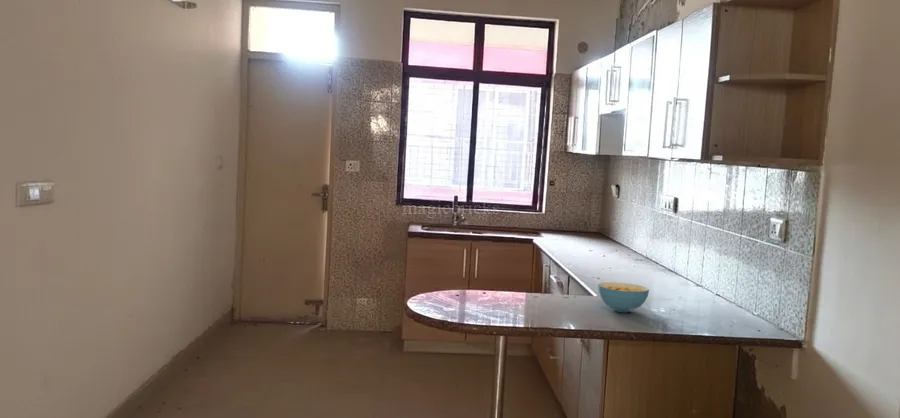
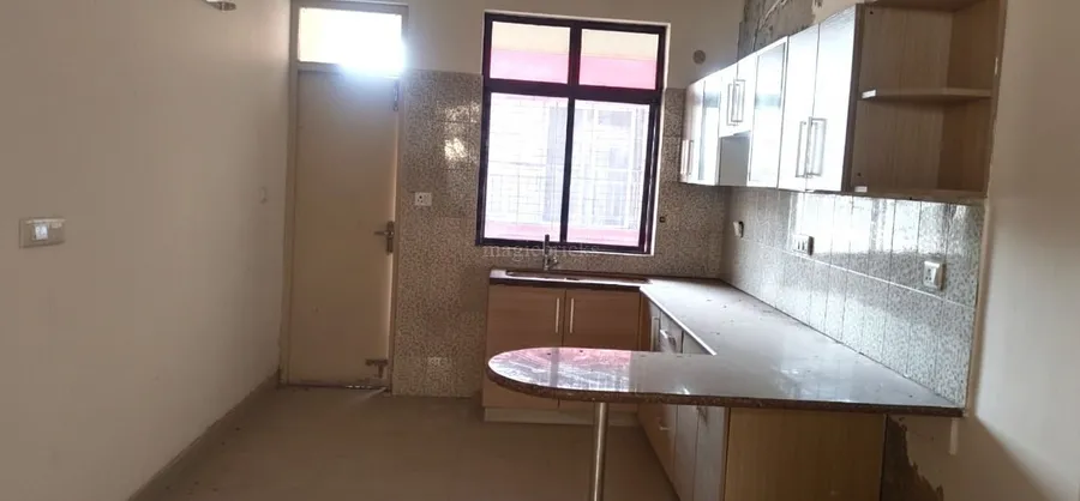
- cereal bowl (622, 298)
